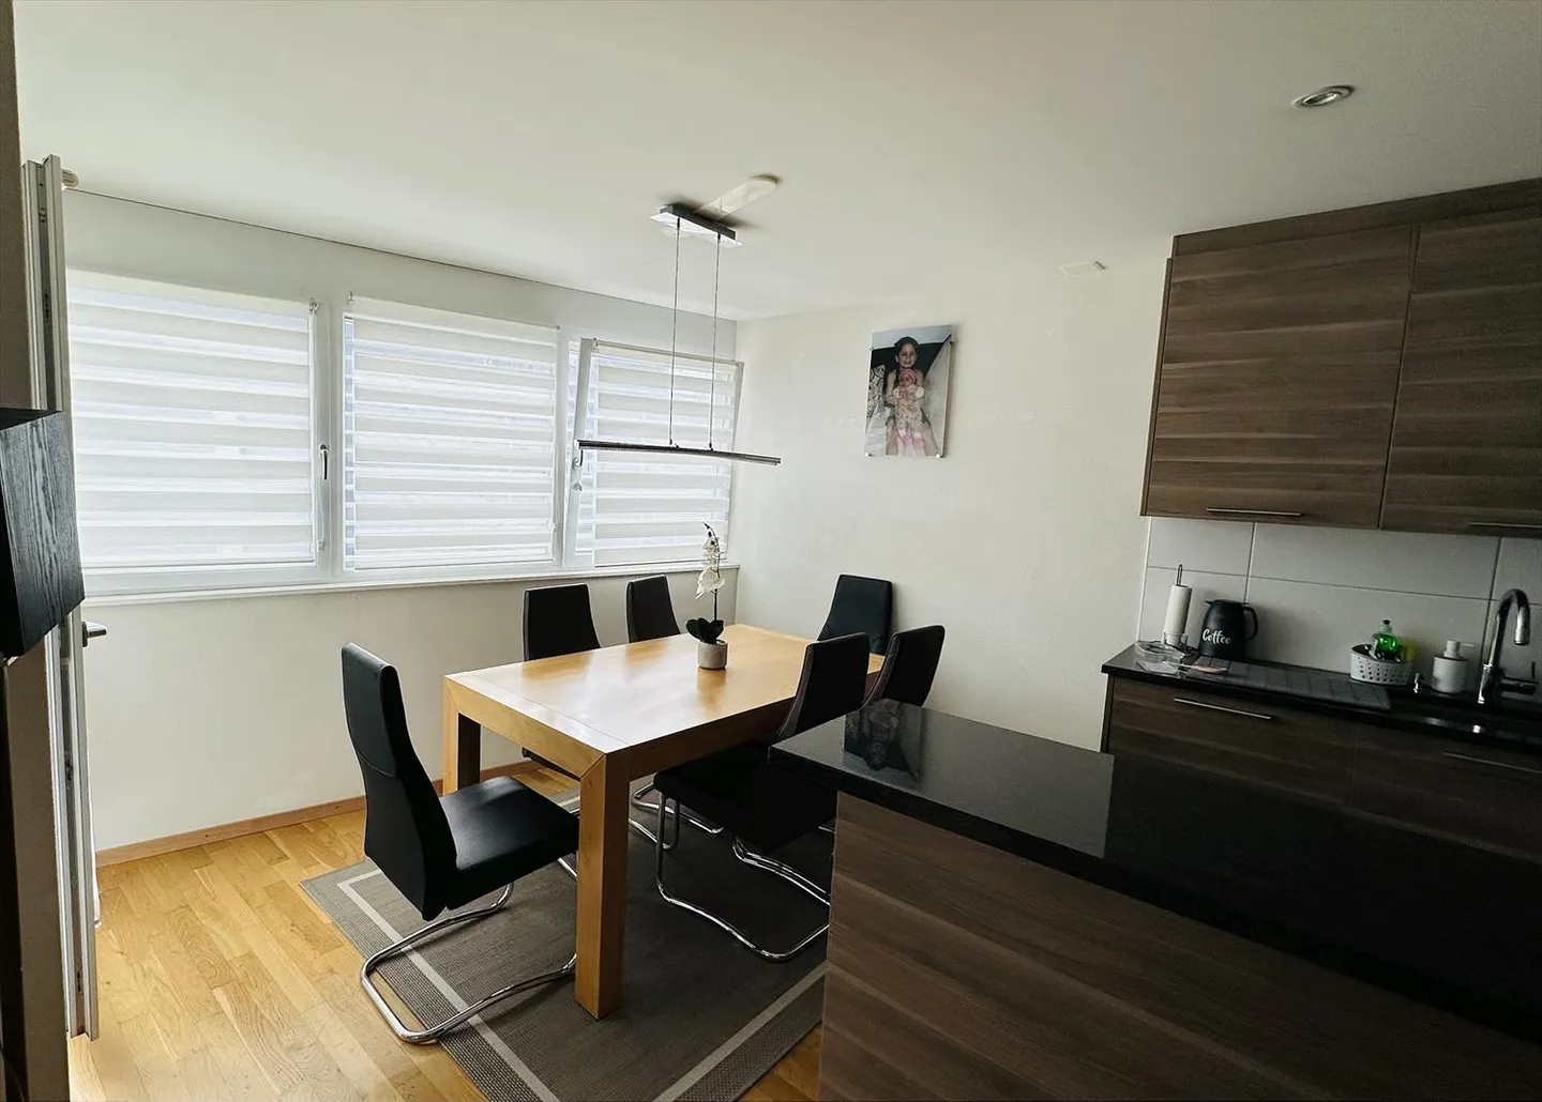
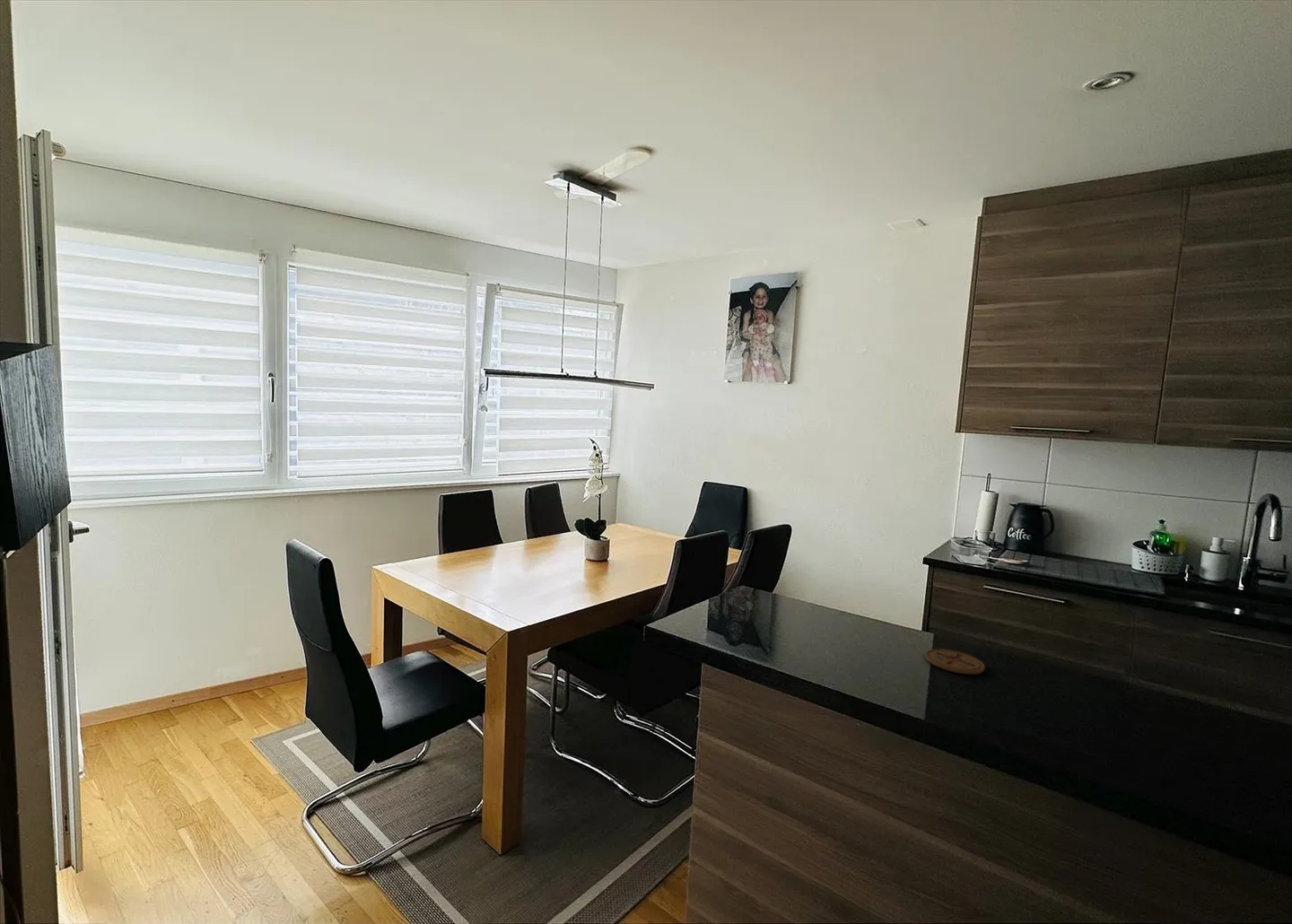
+ coaster (954, 660)
